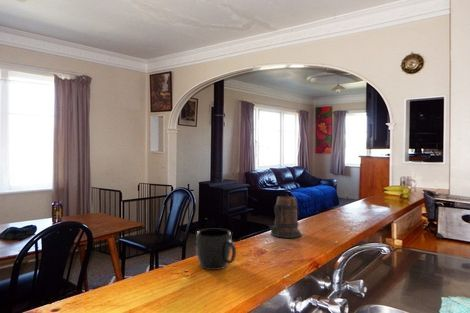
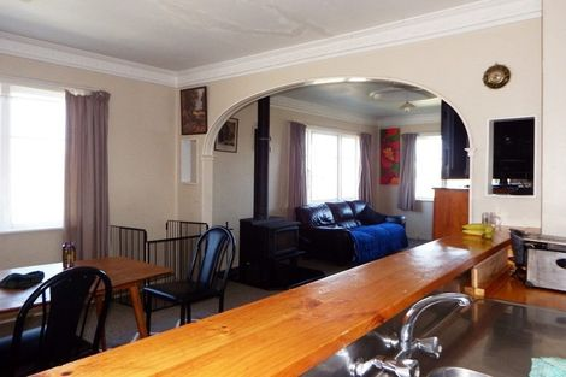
- mug (283, 216)
- mug (216, 250)
